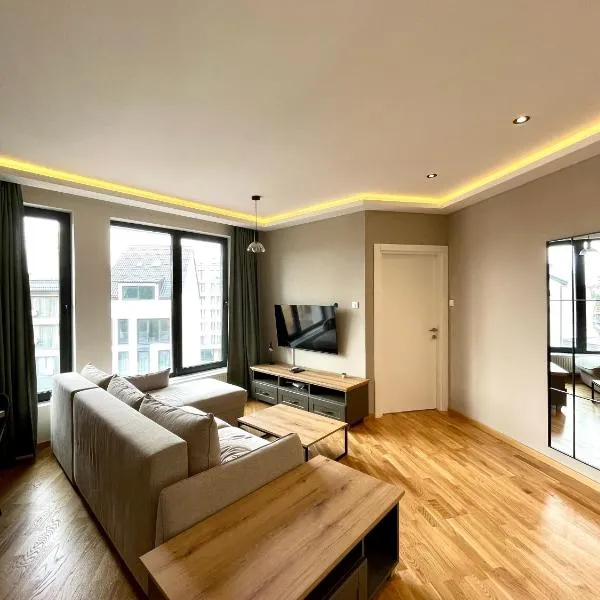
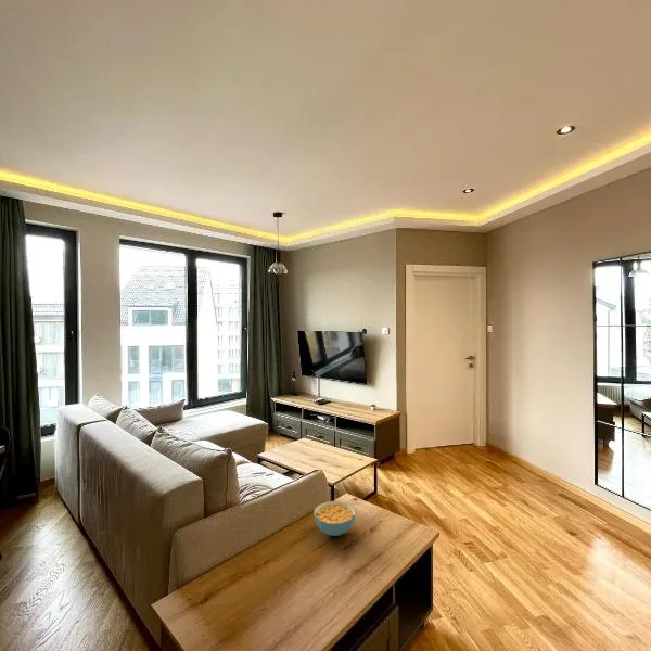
+ cereal bowl (334, 522)
